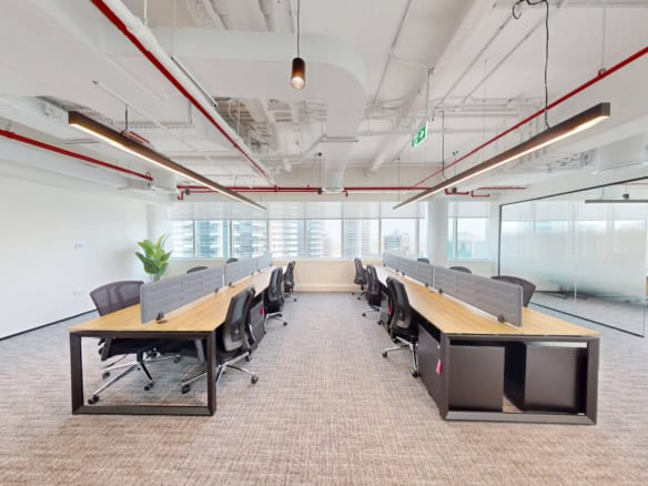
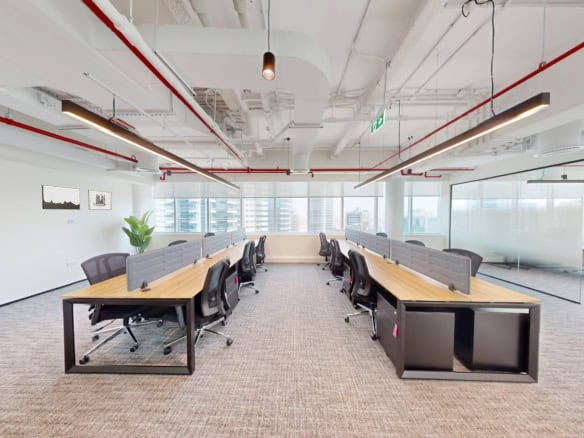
+ wall art (62, 198)
+ wall art (100, 200)
